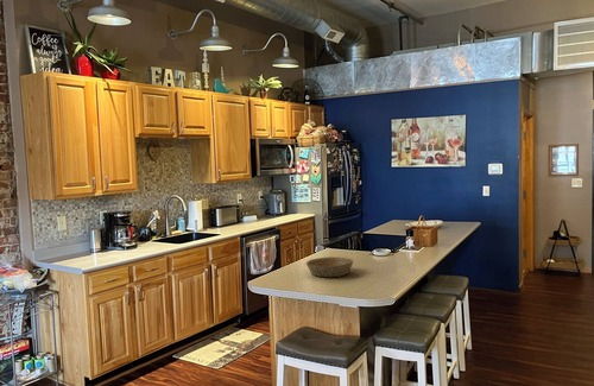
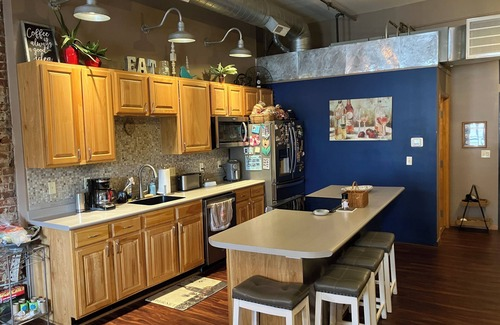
- bowl (329, 266)
